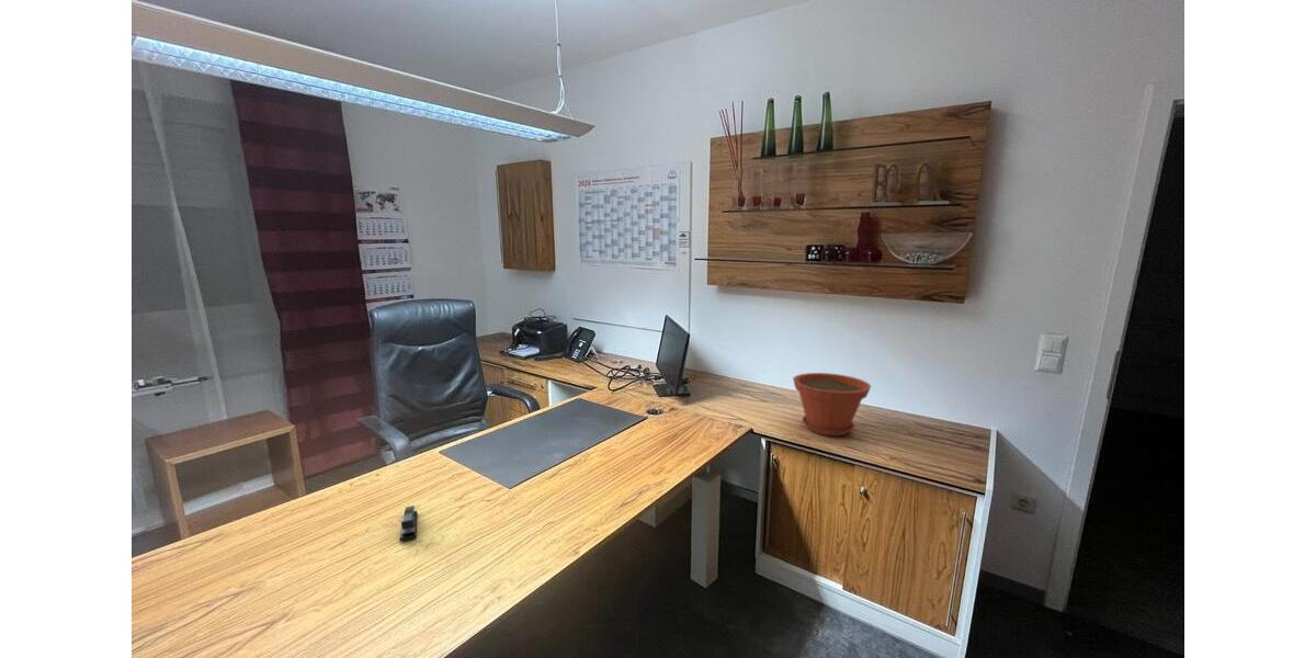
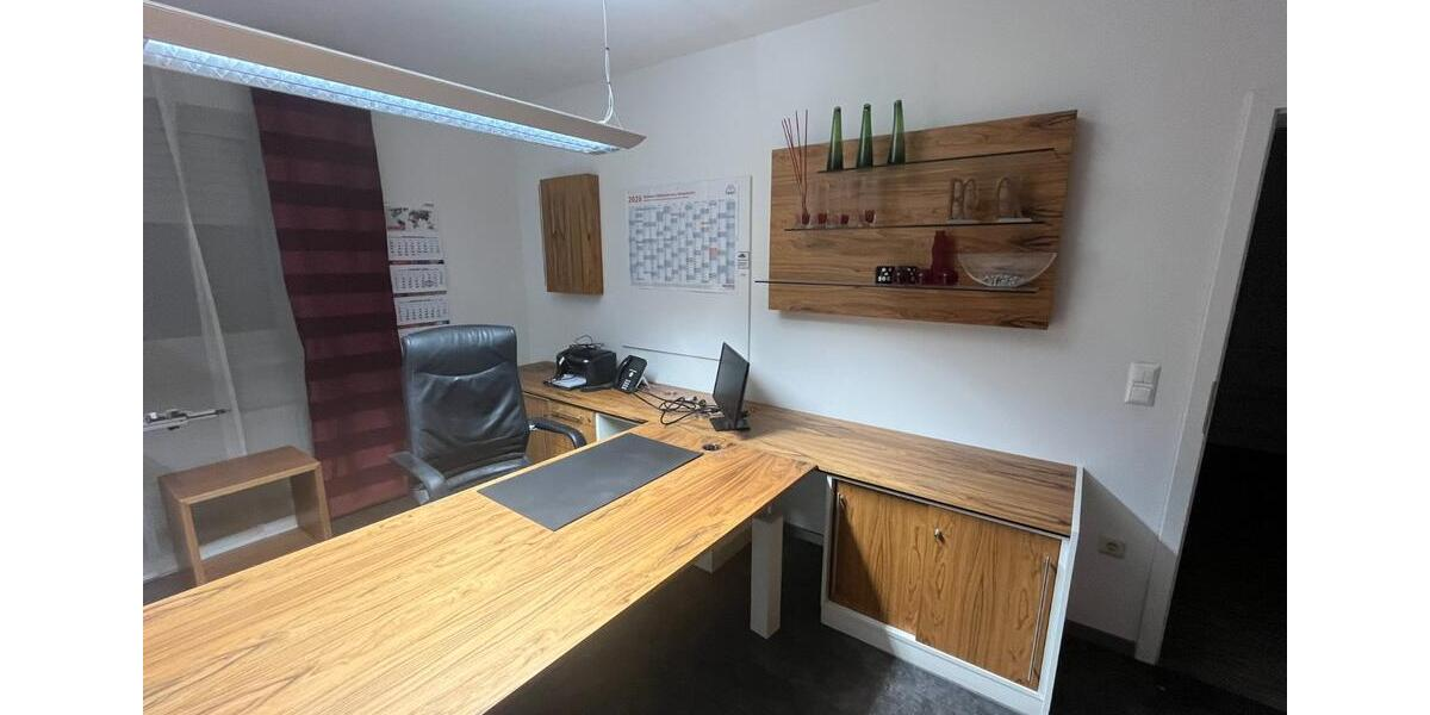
- plant pot (829, 405)
- stapler (408, 519)
